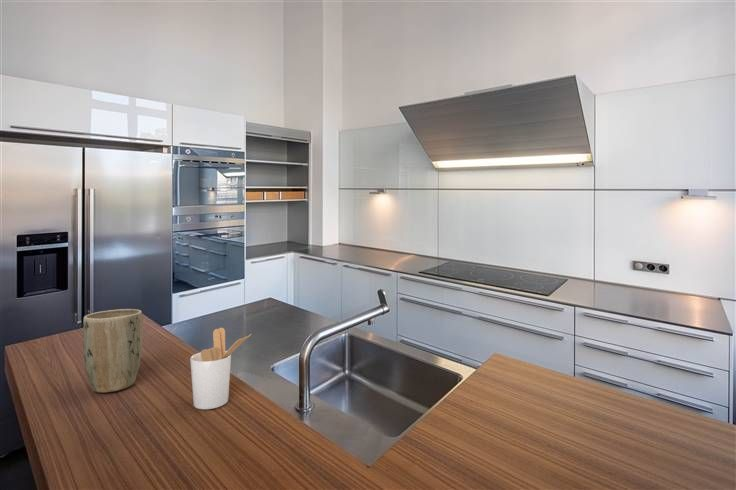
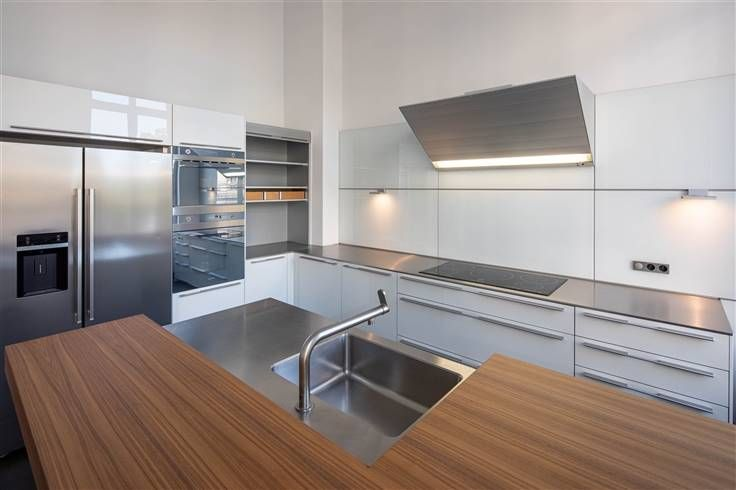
- utensil holder (221, 367)
- plant pot (114, 349)
